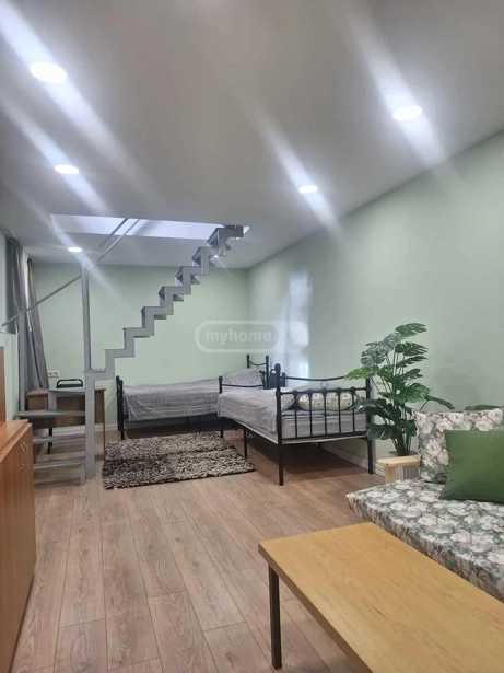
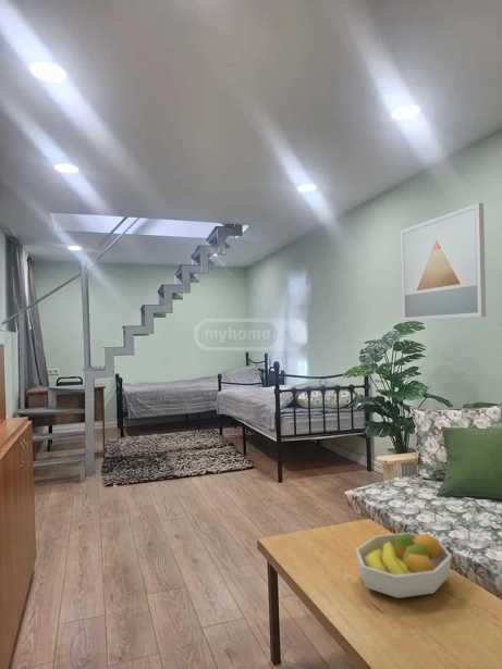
+ fruit bowl (403, 559)
+ wall art (438, 269)
